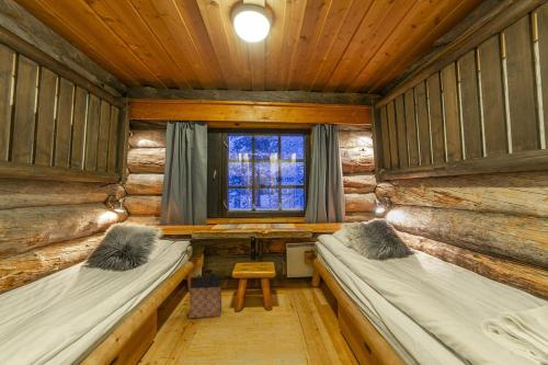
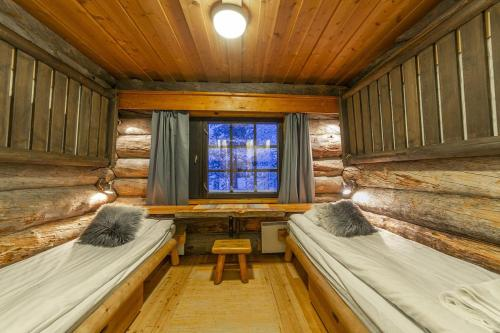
- bag (205, 294)
